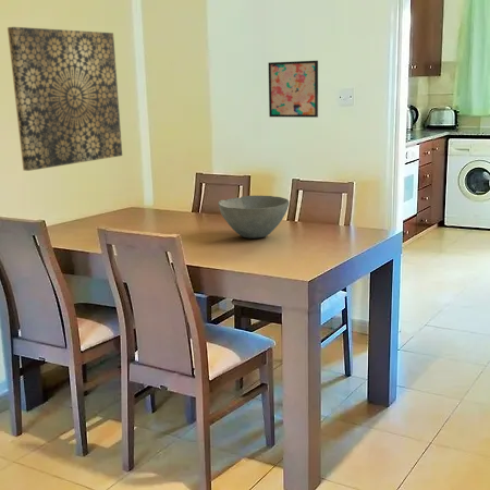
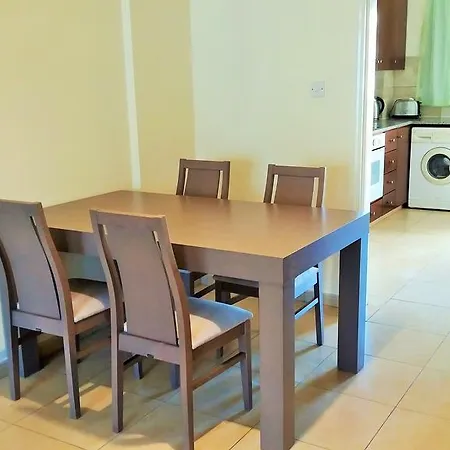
- wall art (70, 98)
- bowl (254, 218)
- wall art (293, 89)
